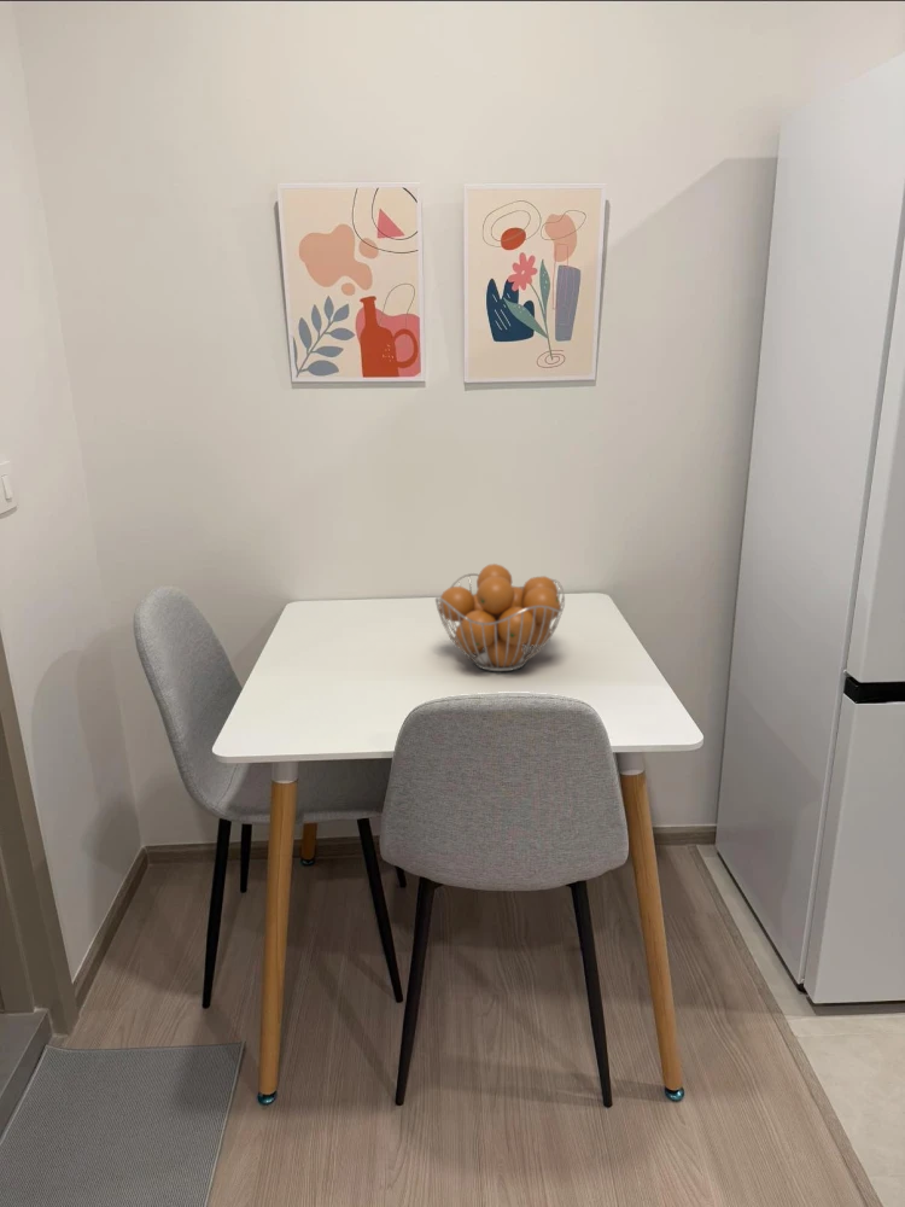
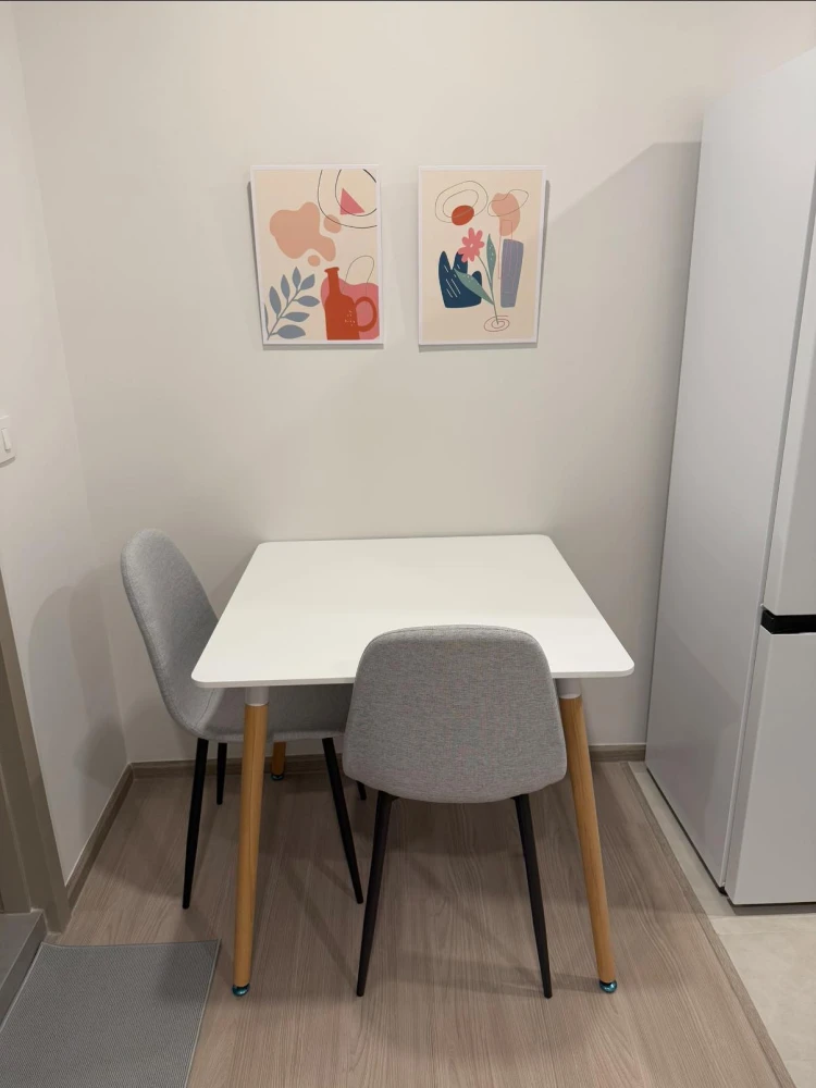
- fruit basket (500, 617)
